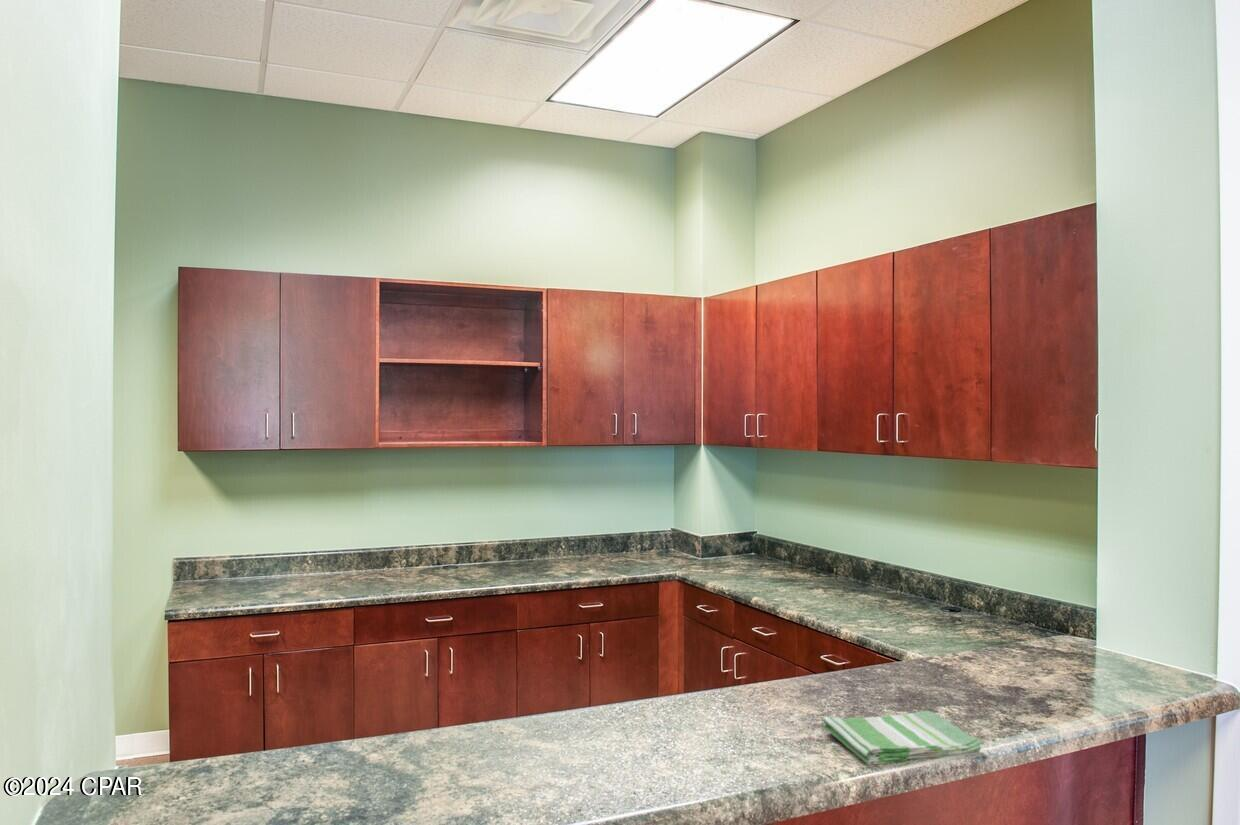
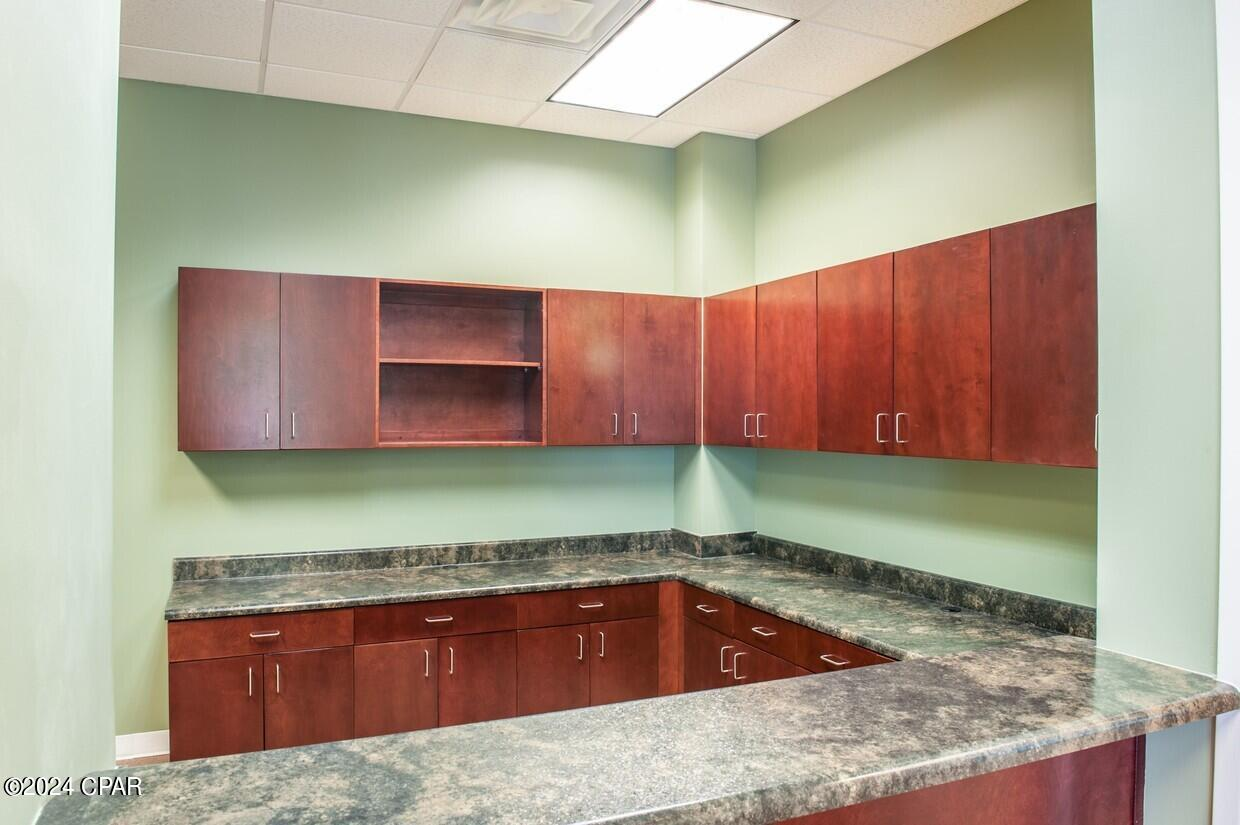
- dish towel (899, 733)
